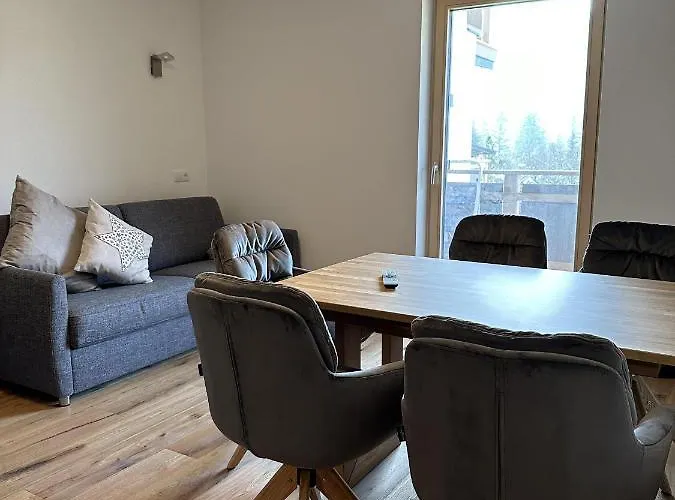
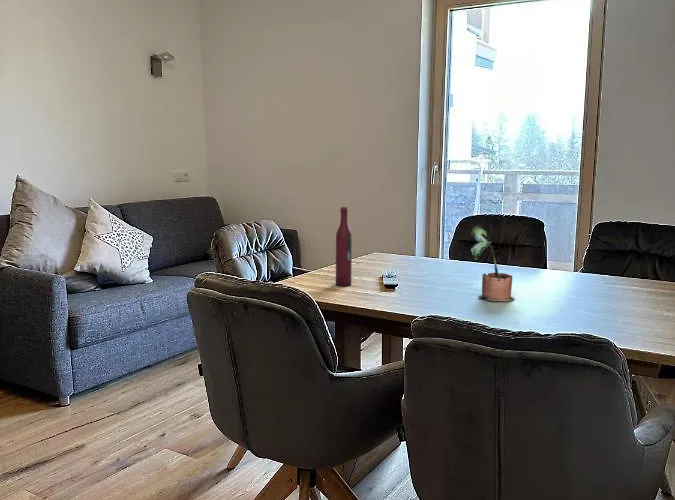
+ wine bottle (343, 246)
+ potted plant (494, 263)
